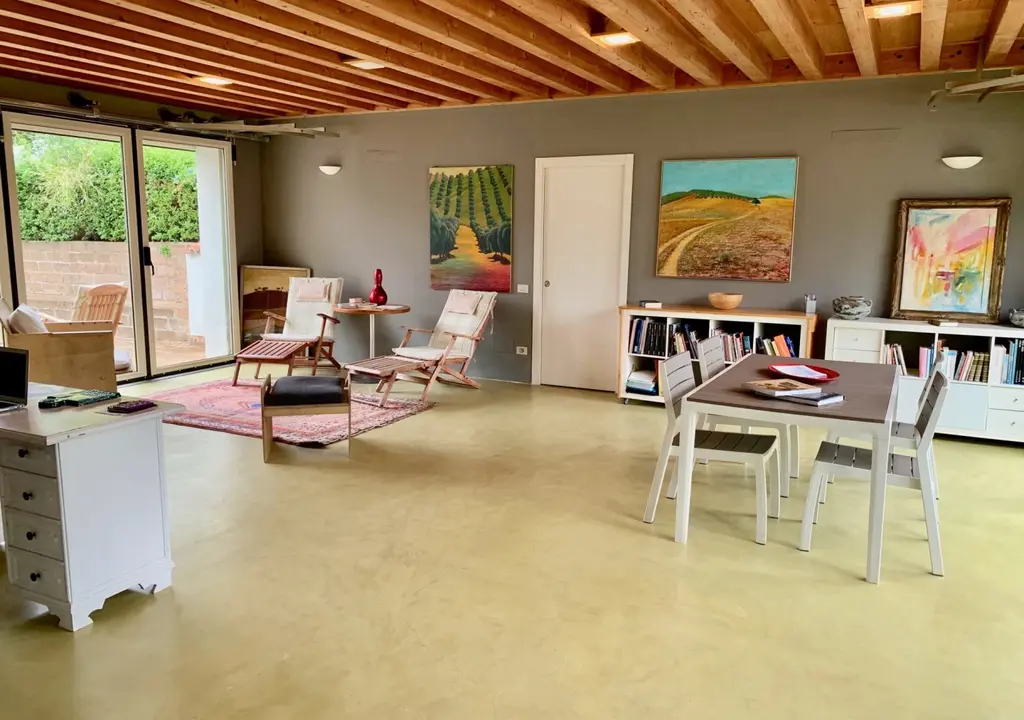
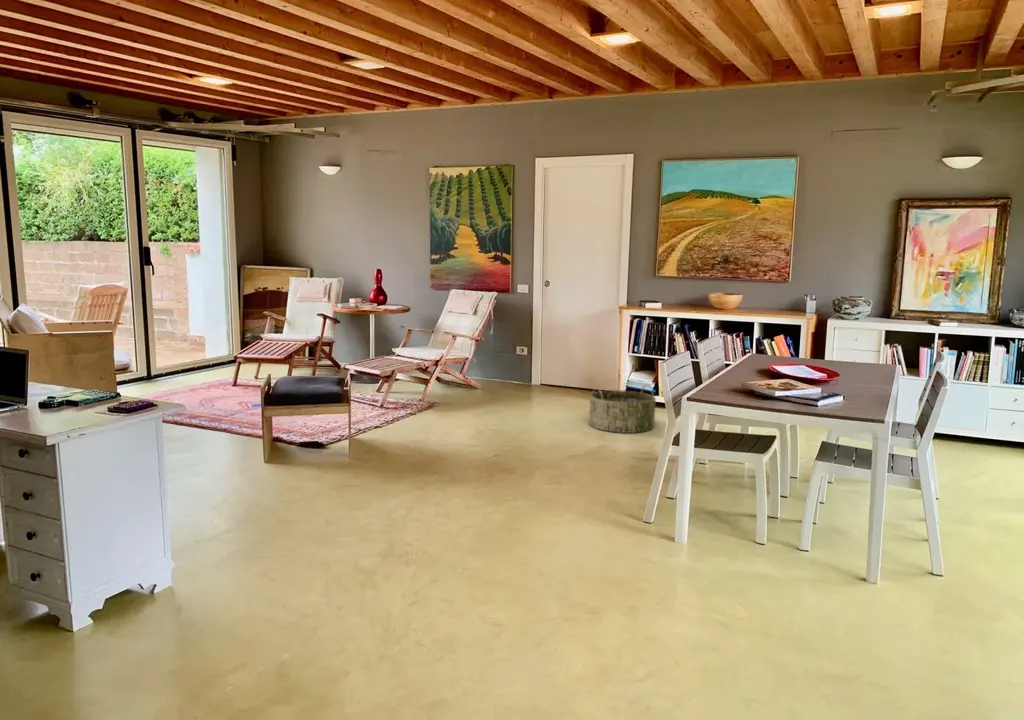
+ basket (622, 405)
